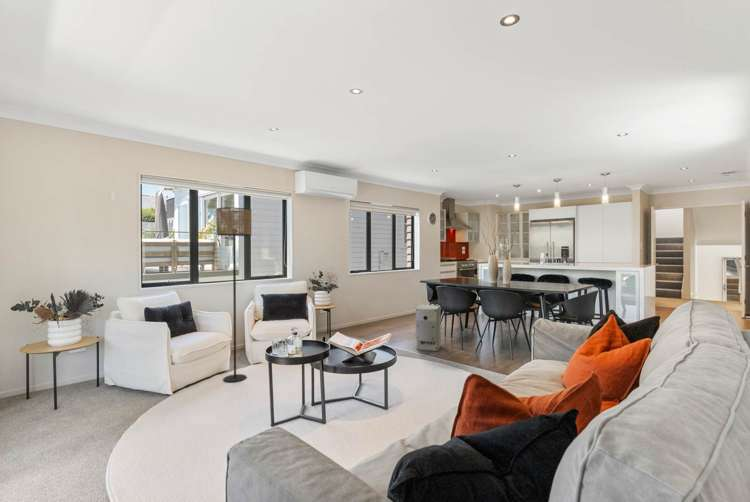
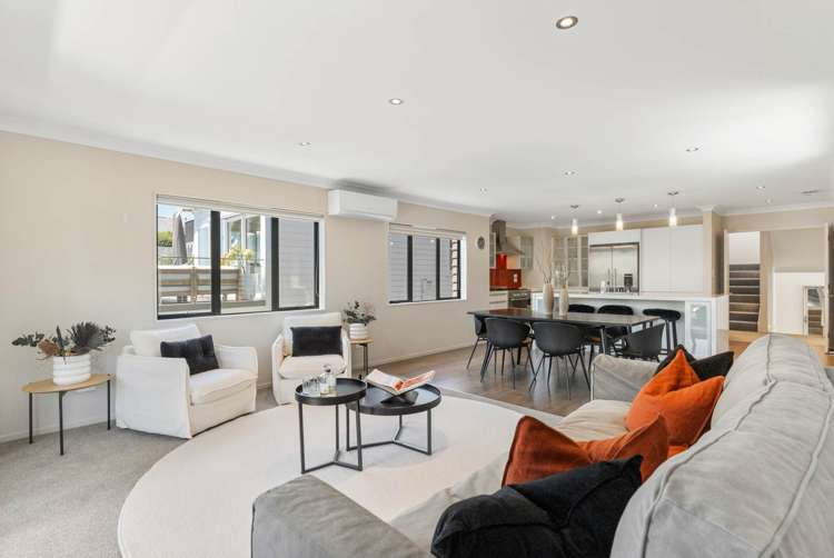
- floor lamp (234, 293)
- air purifier (428, 327)
